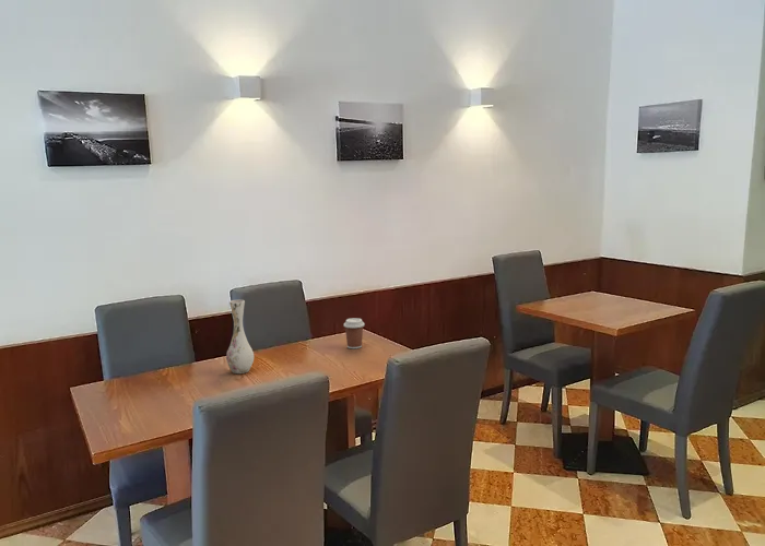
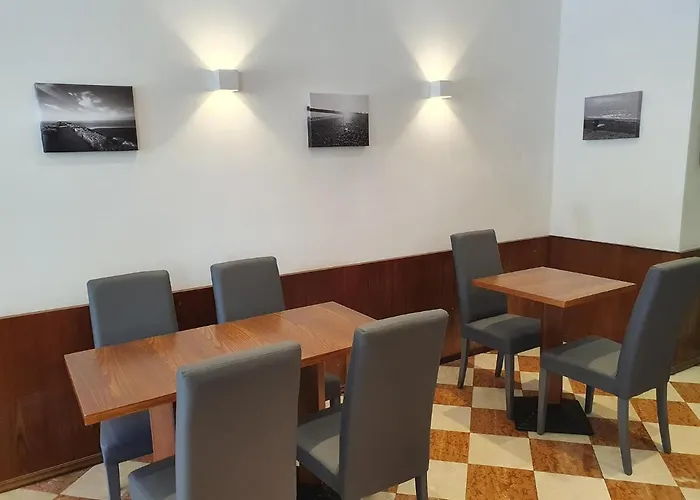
- vase (238, 336)
- coffee cup (354, 333)
